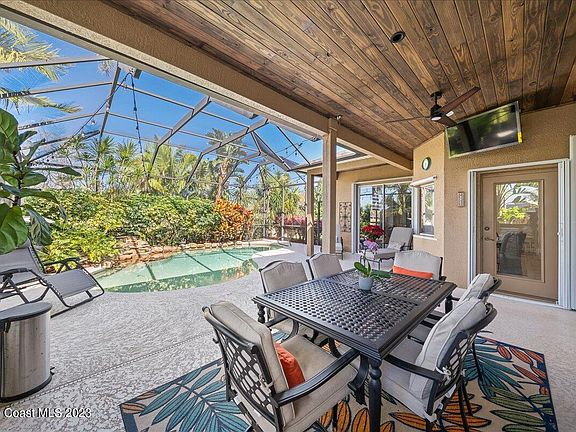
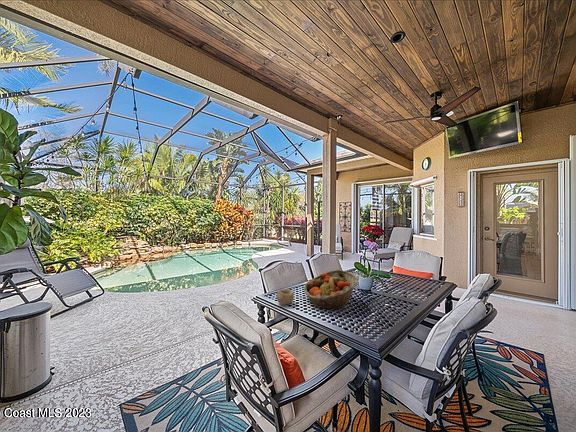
+ bowl (285, 297)
+ fruit basket (330, 287)
